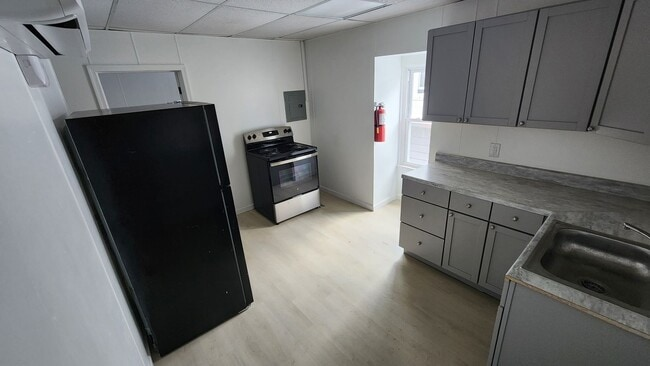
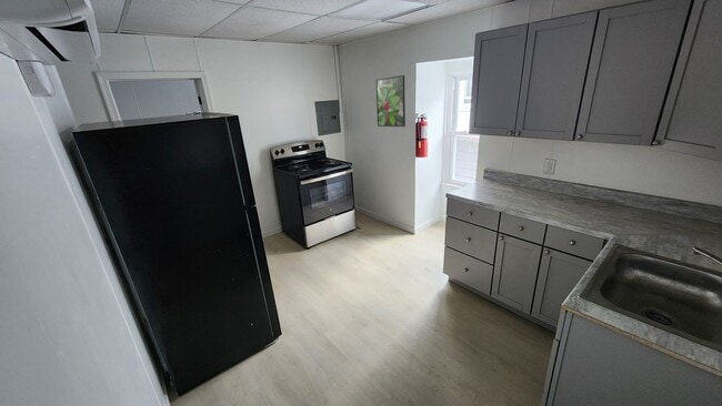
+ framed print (390, 102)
